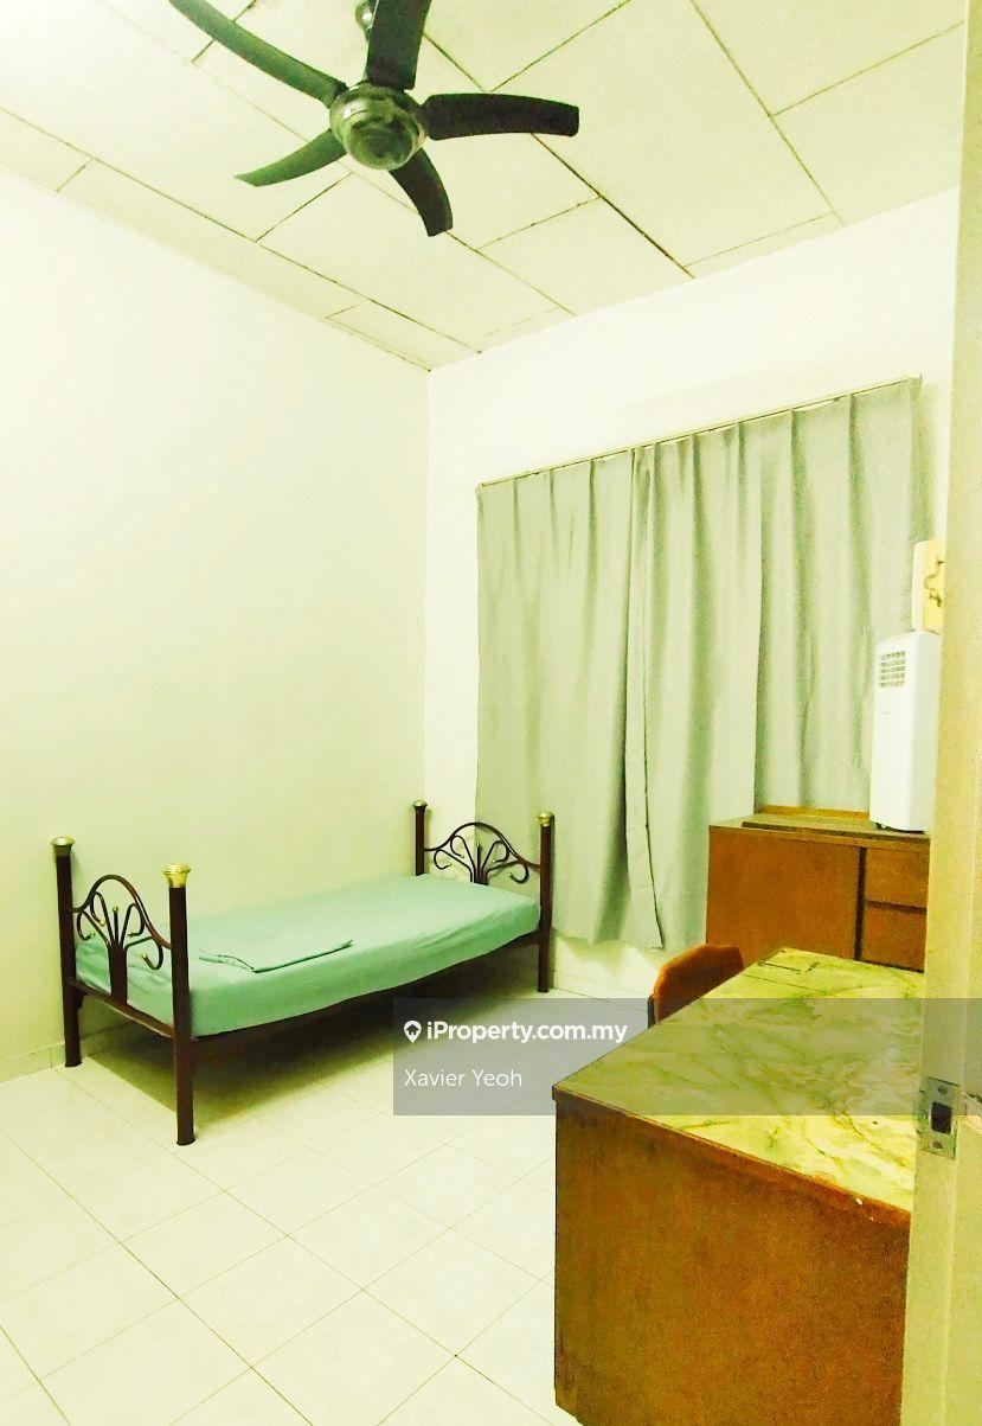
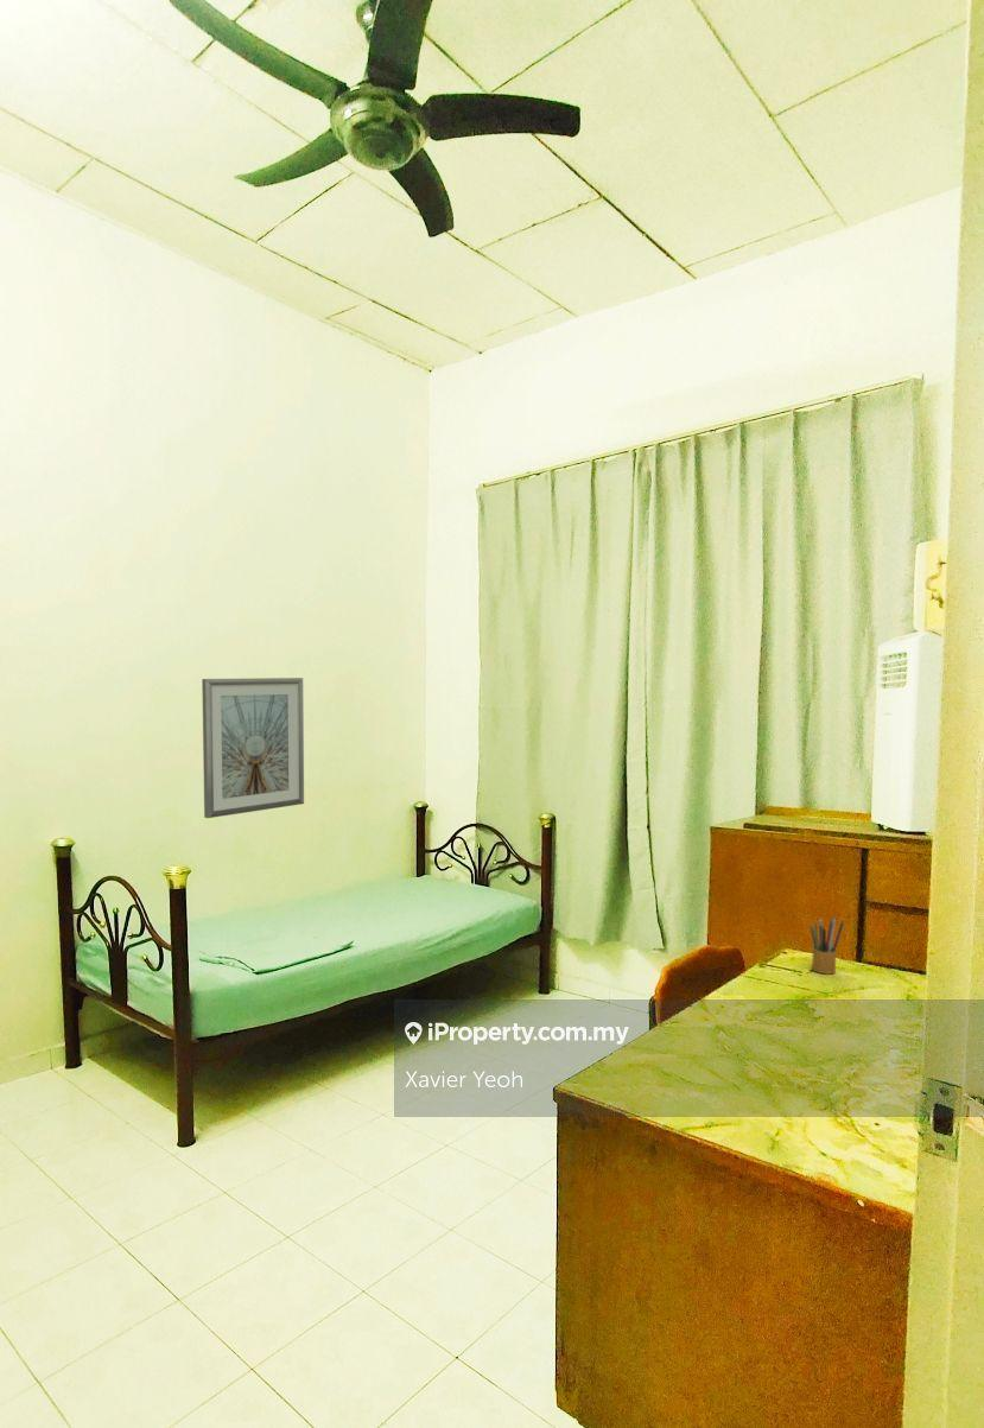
+ picture frame (255, 744)
+ pencil box (825, 944)
